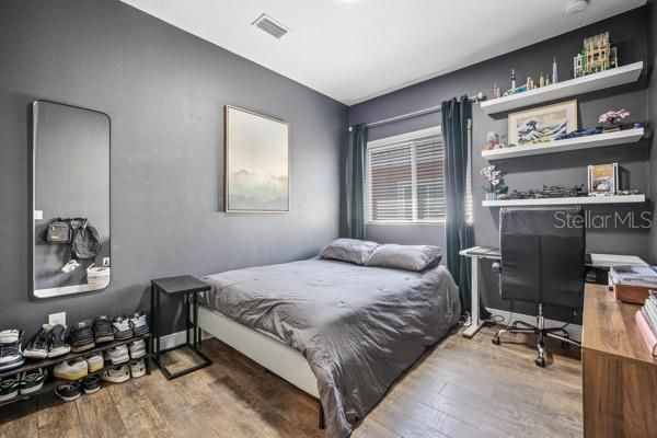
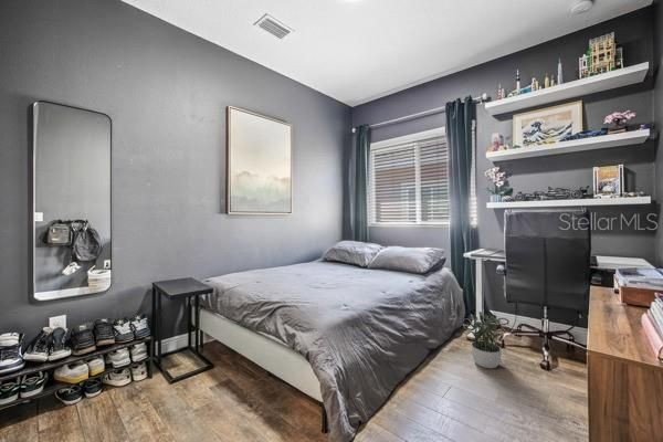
+ potted plant (484, 337)
